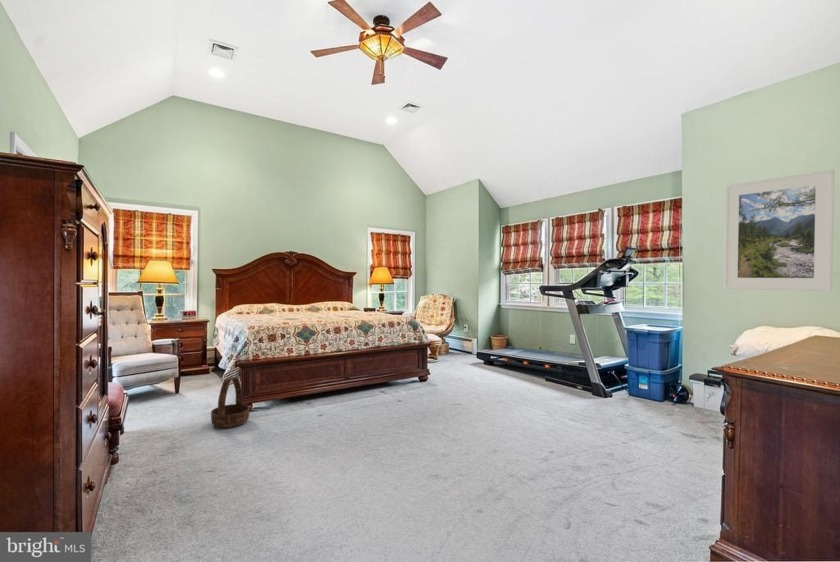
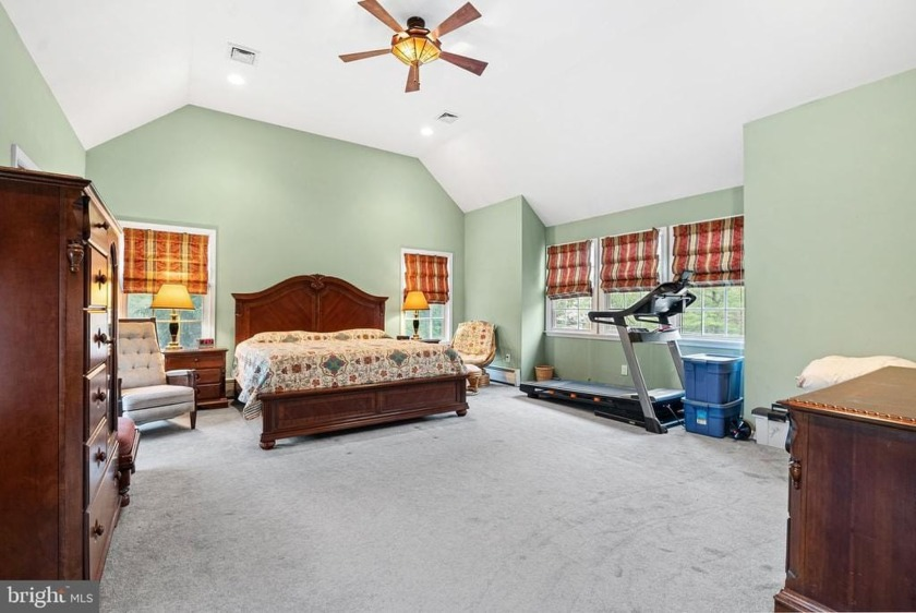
- basket (231, 404)
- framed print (774, 234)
